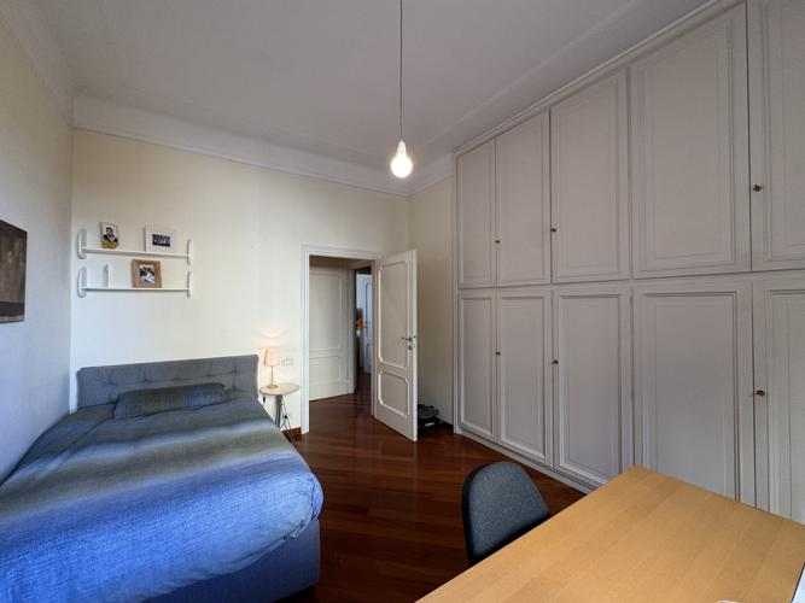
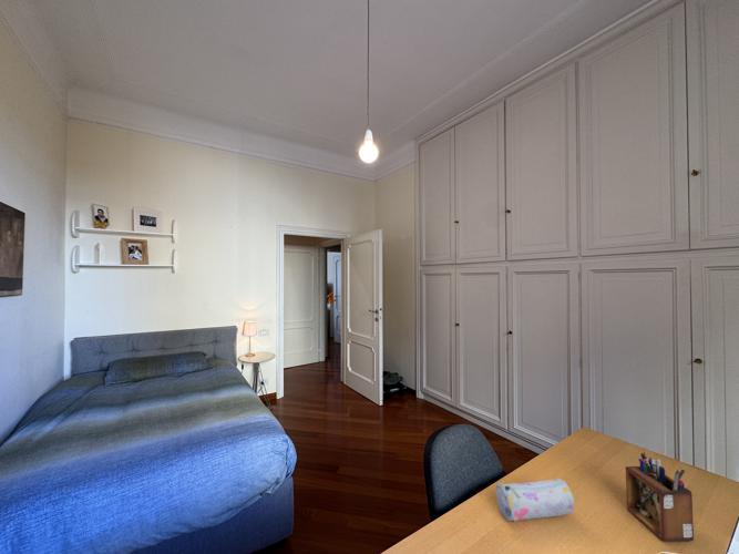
+ desk organizer (657, 492)
+ pencil case (533, 497)
